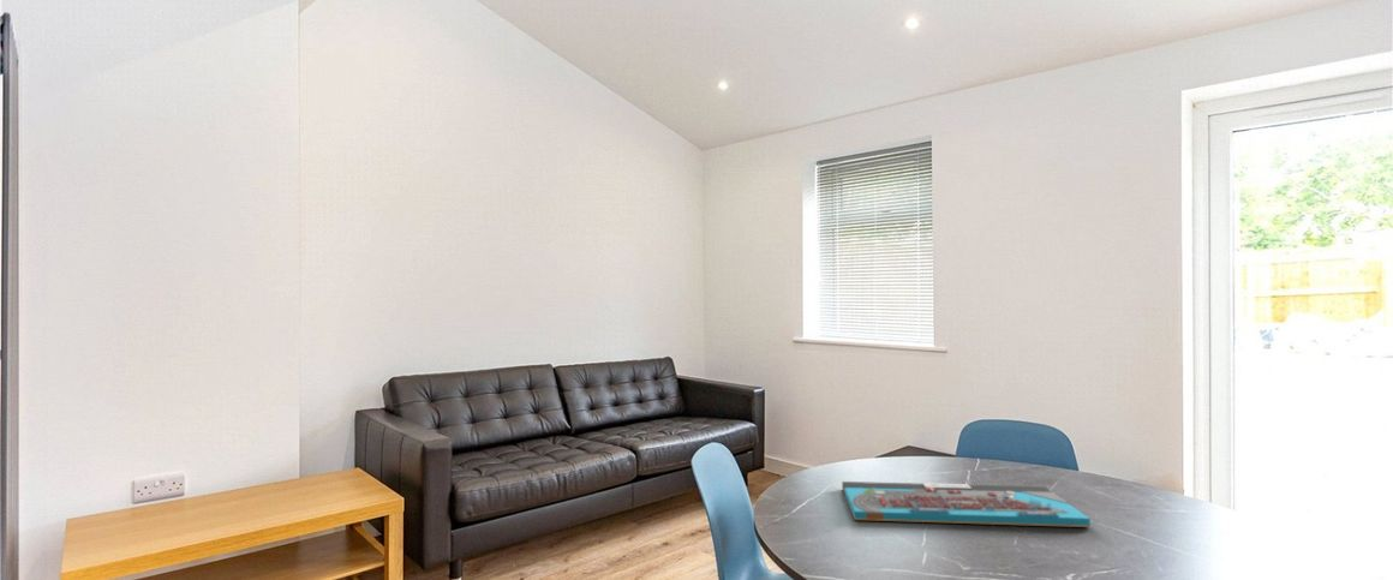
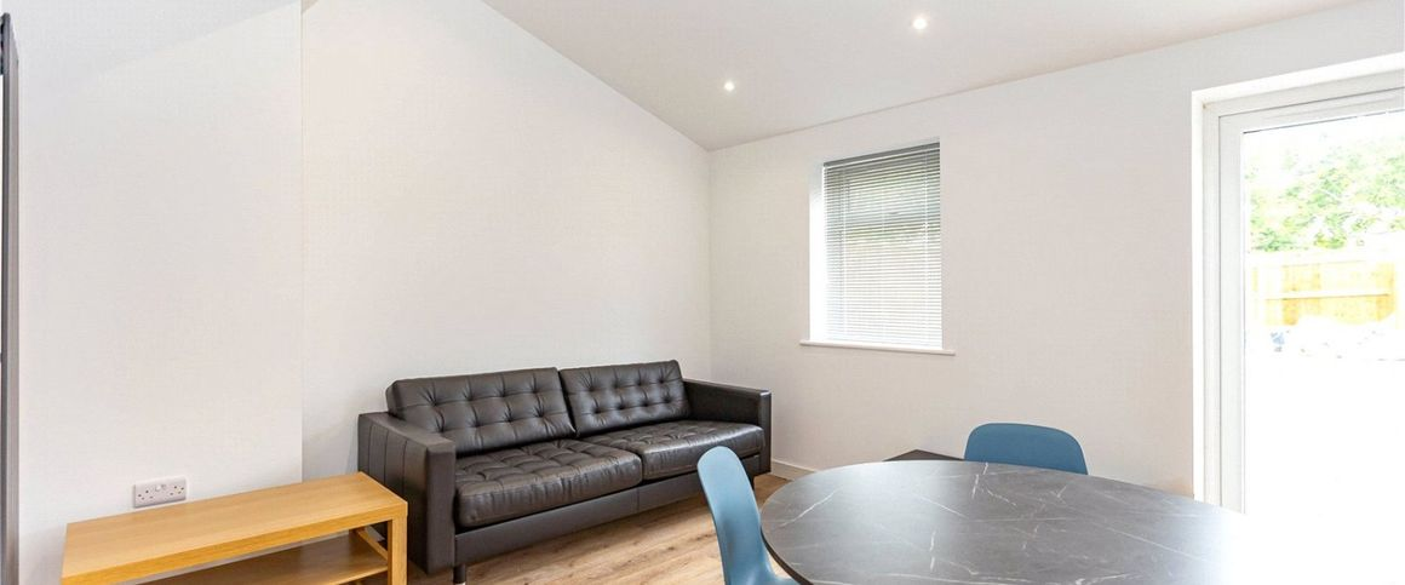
- board game (955, 500)
